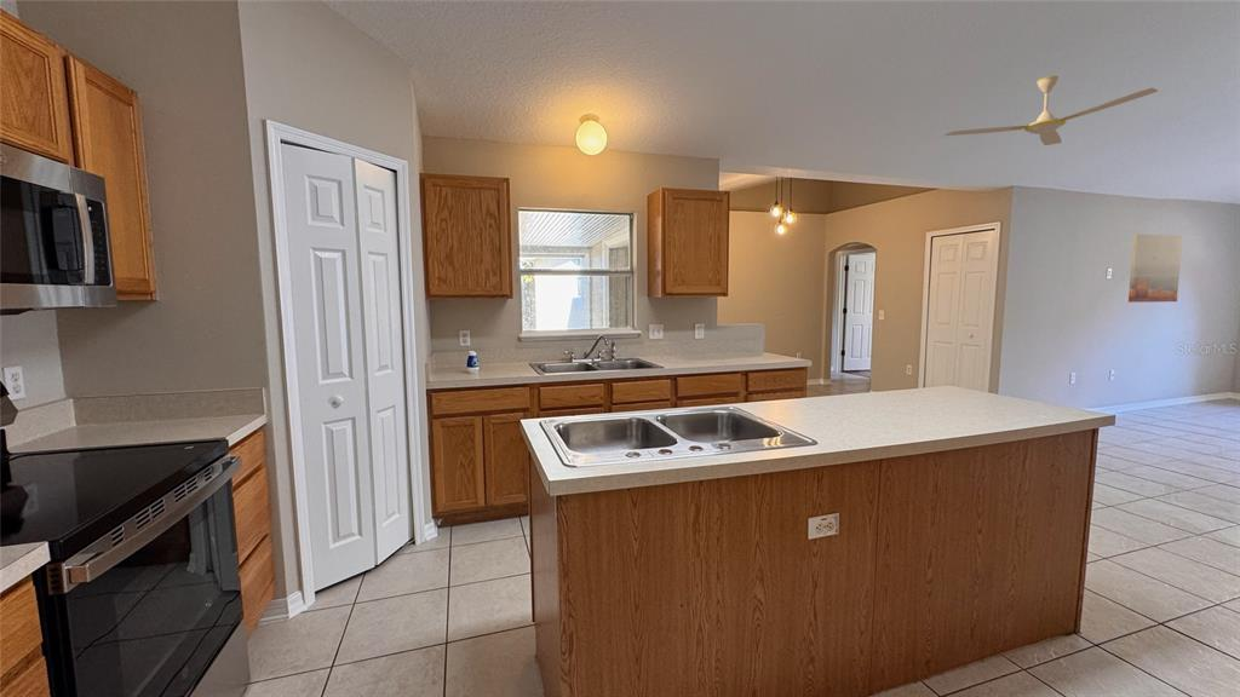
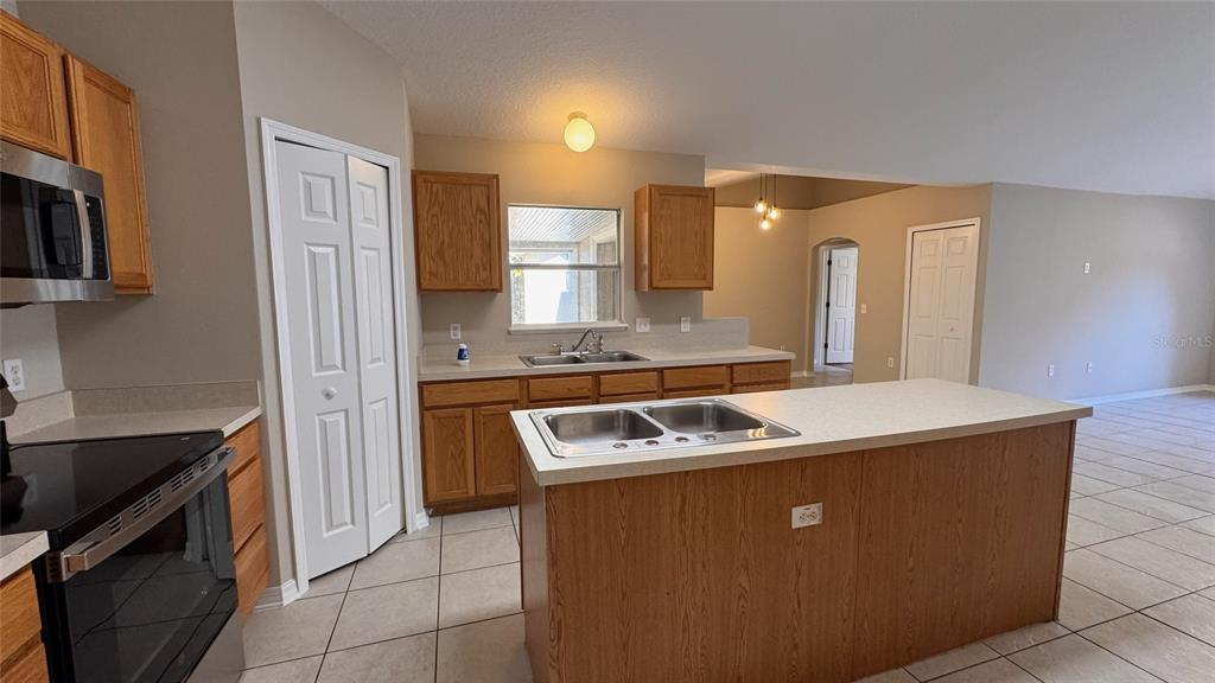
- ceiling fan (1041, 113)
- wall art (1155, 269)
